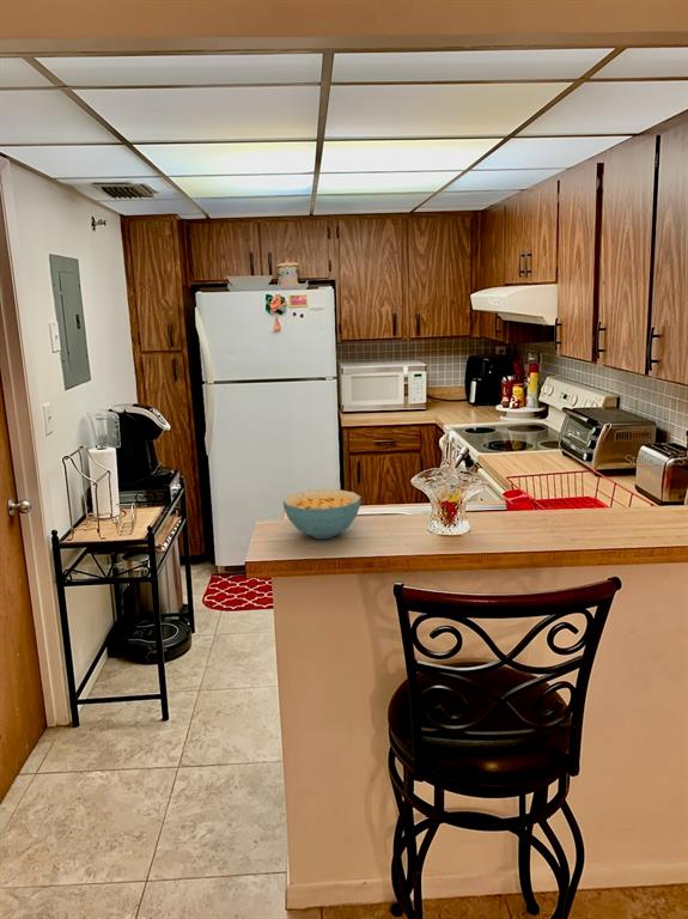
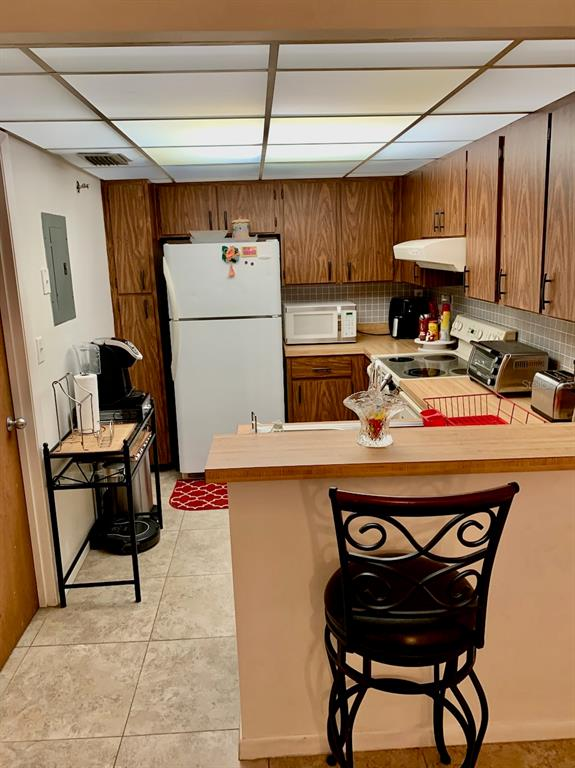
- cereal bowl (322, 517)
